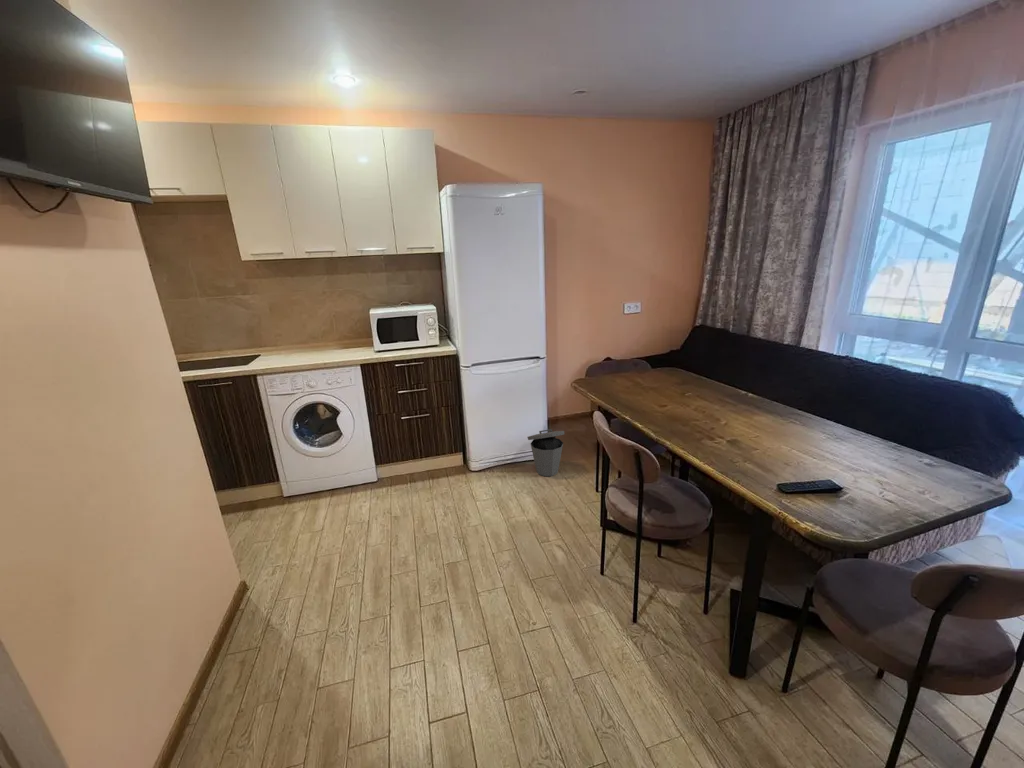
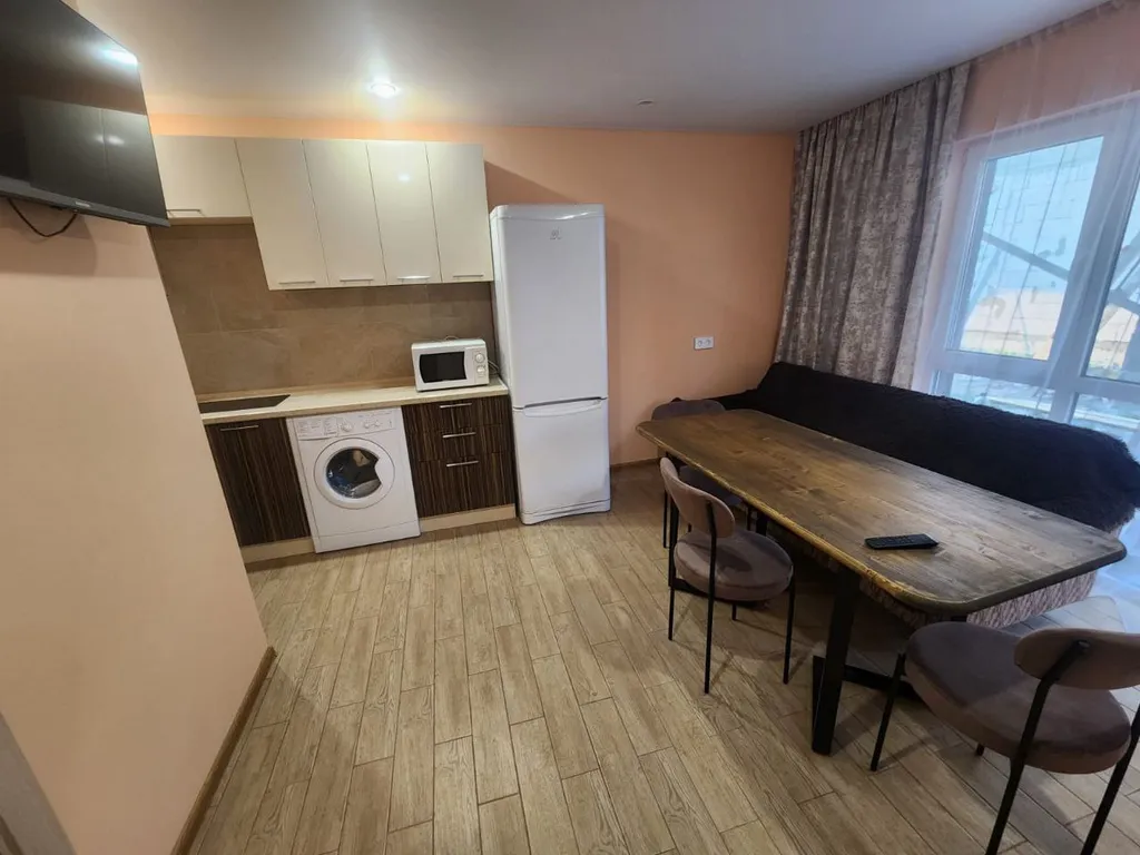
- trash can (546, 449)
